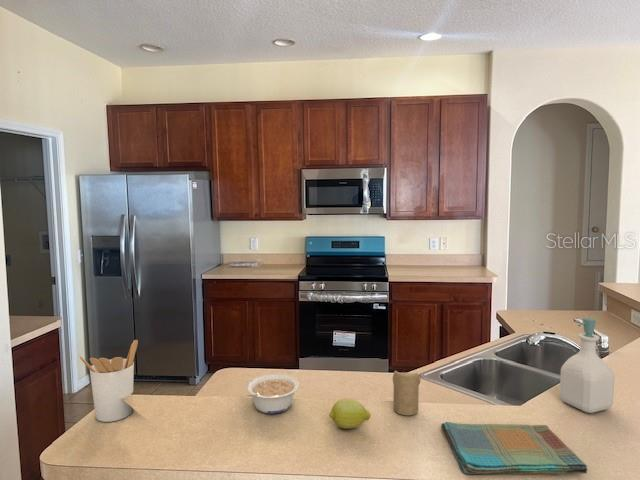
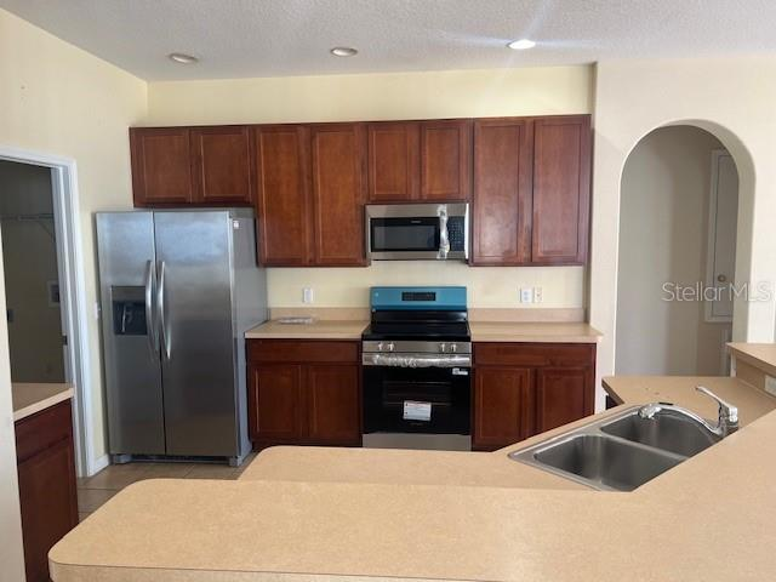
- legume (273, 393)
- fruit (349, 413)
- utensil holder (111, 381)
- soap bottle (587, 362)
- dish towel (507, 445)
- candle (405, 389)
